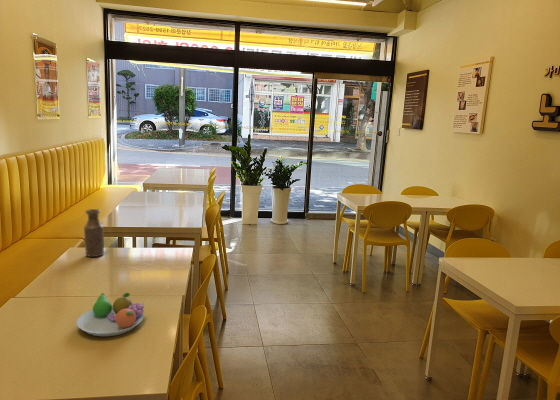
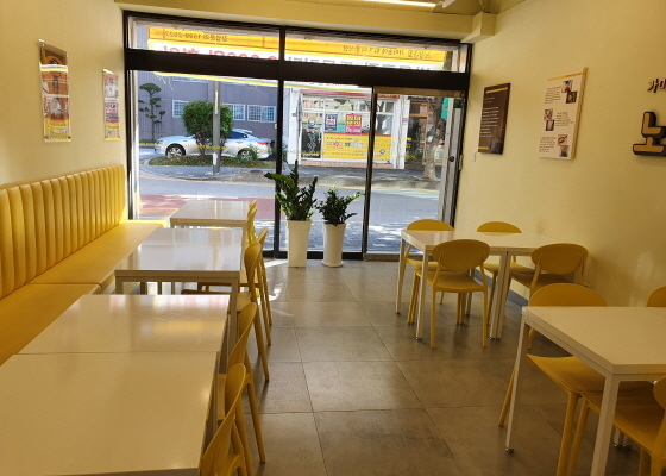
- bottle (93, 232)
- fruit bowl (111, 311)
